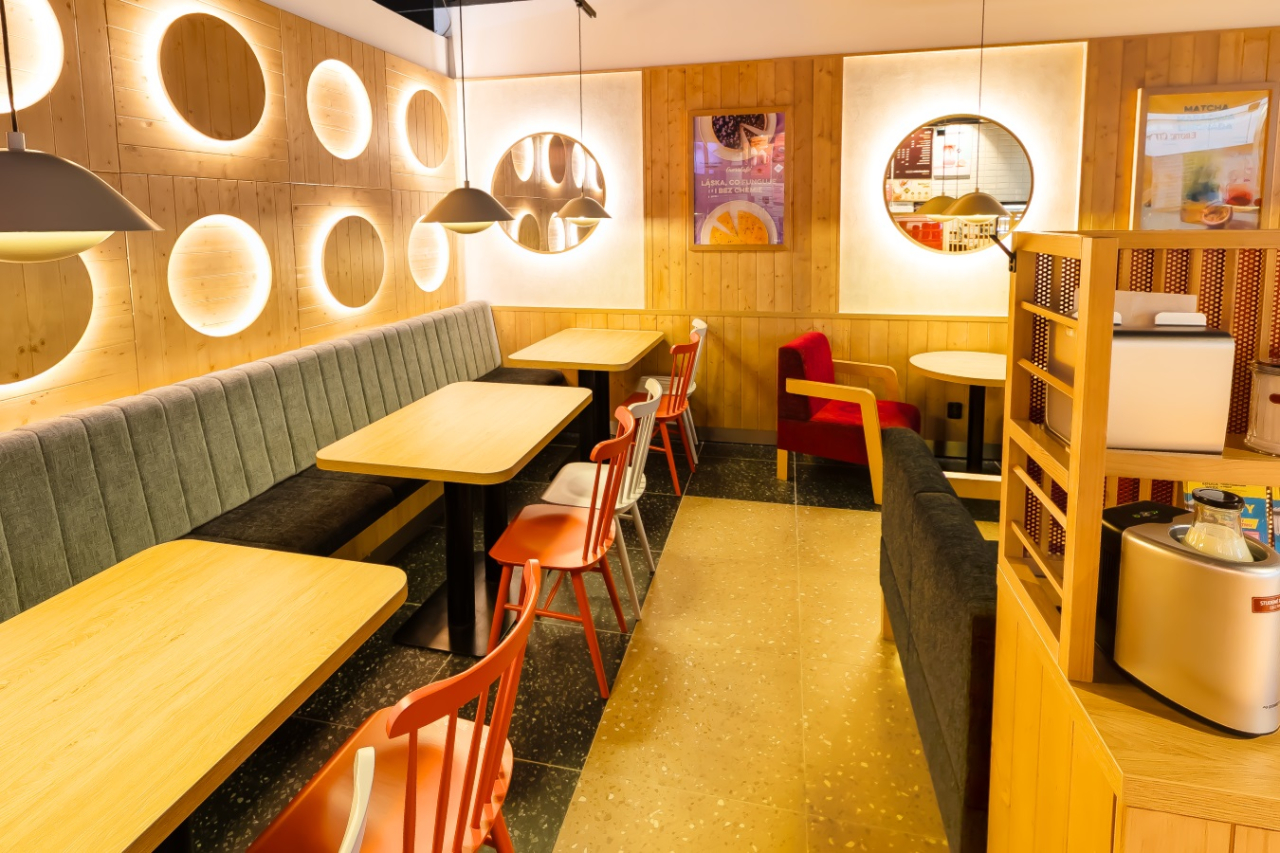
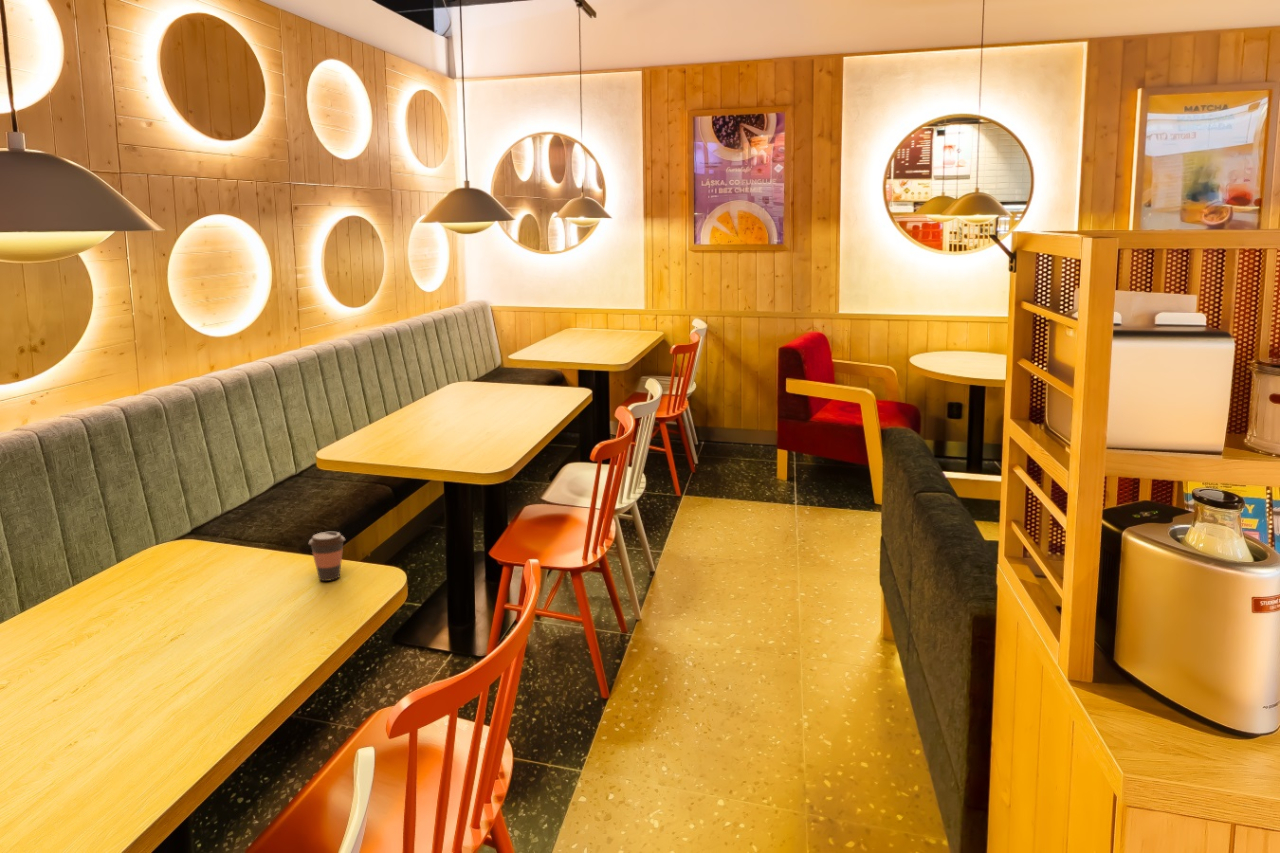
+ coffee cup (328, 556)
